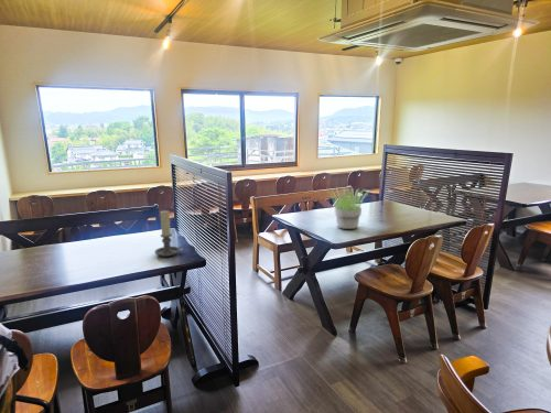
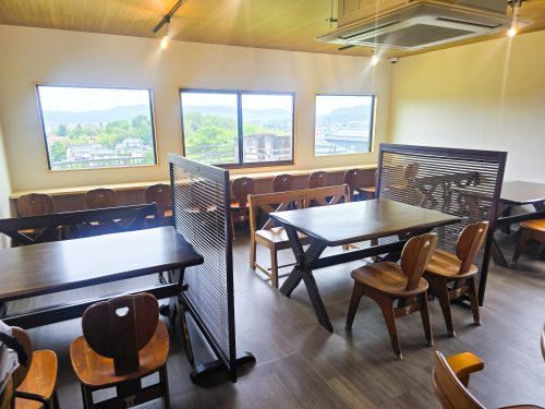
- potted plant (347, 208)
- candle holder (169, 231)
